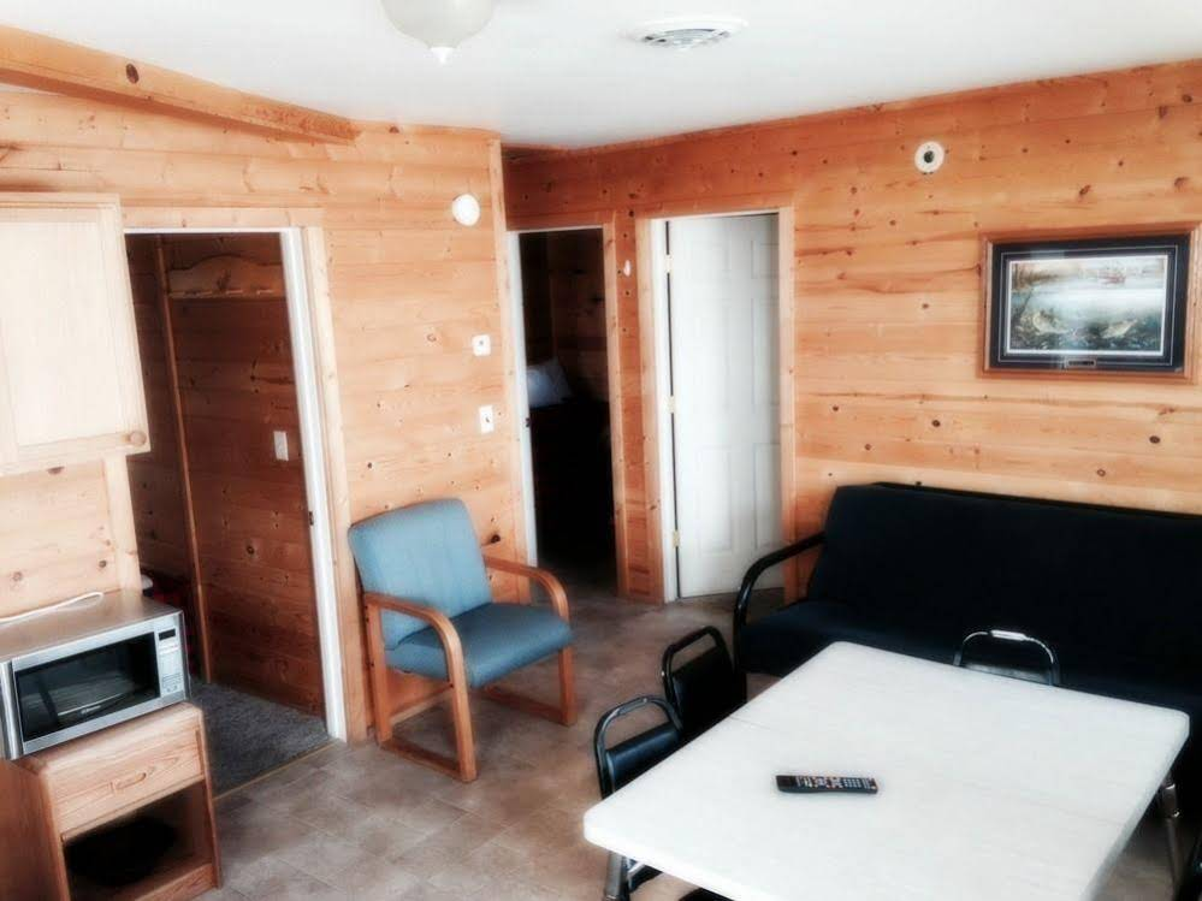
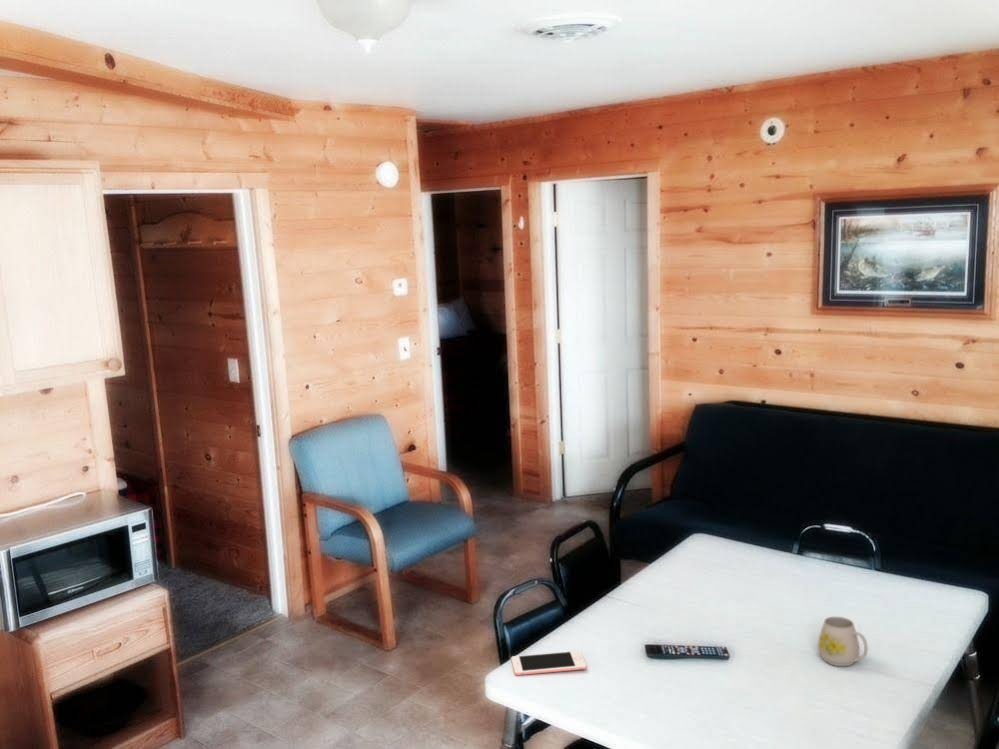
+ cell phone (548, 662)
+ mug (843, 642)
